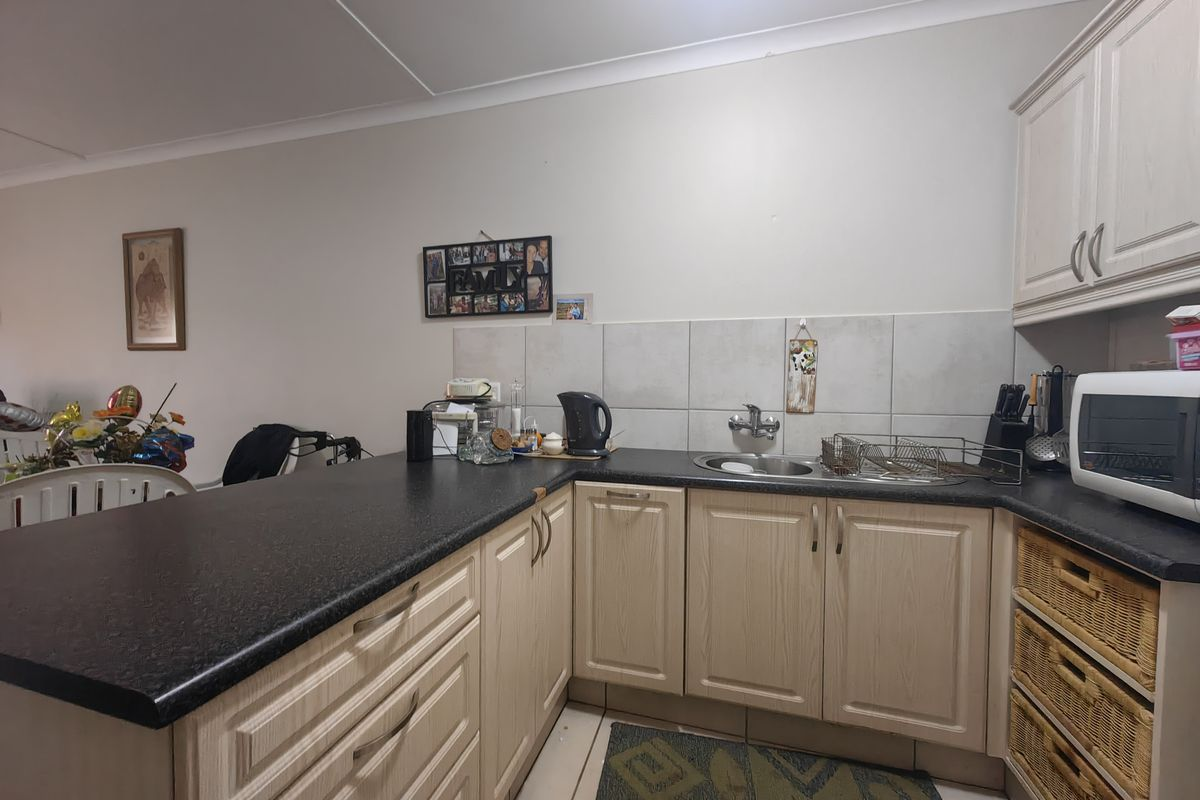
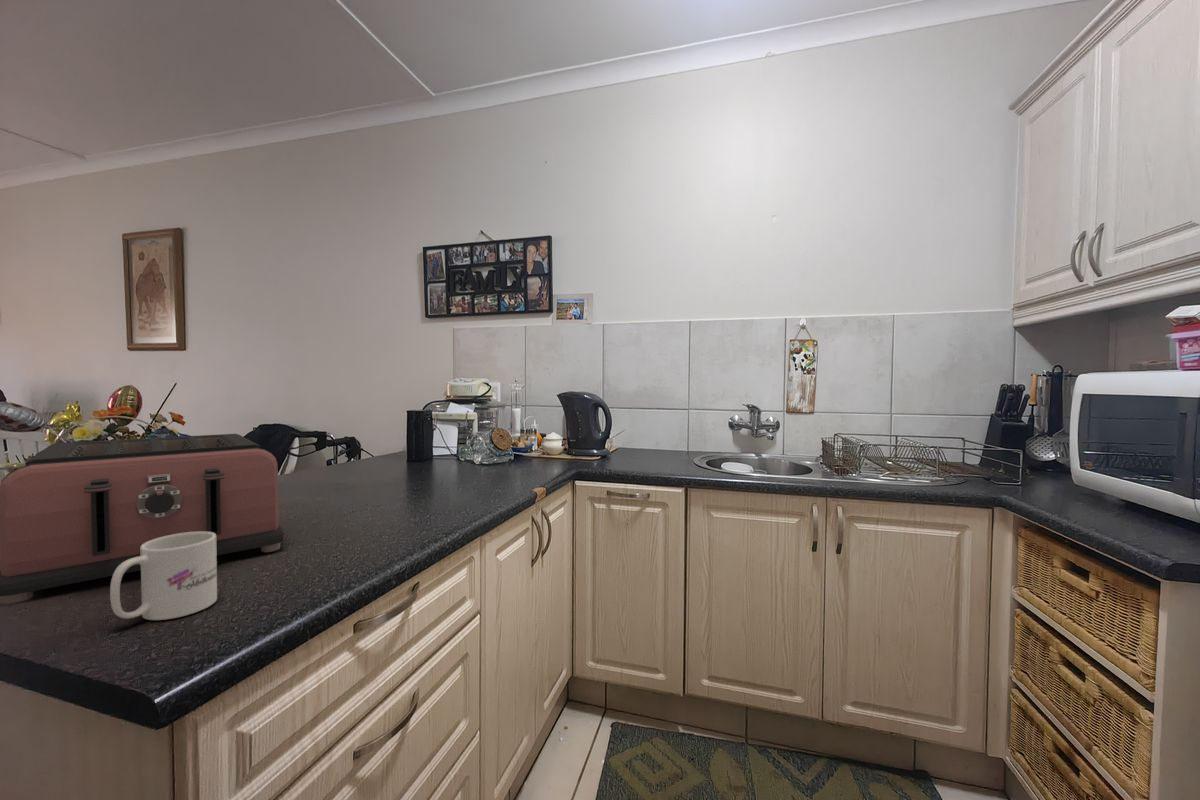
+ toaster (157, 497)
+ mug (165, 577)
